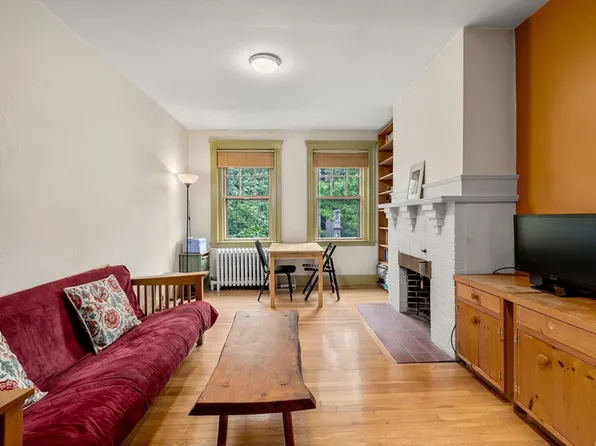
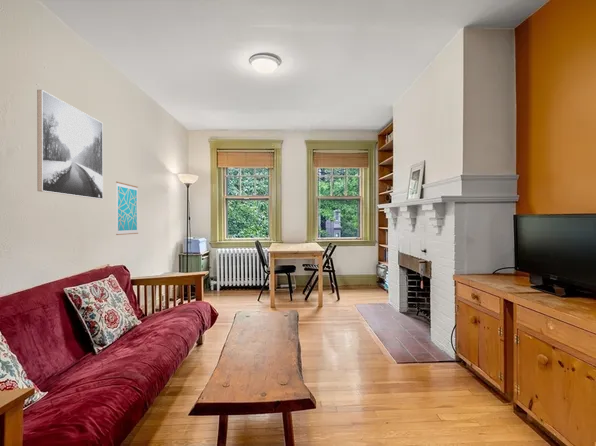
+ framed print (74, 152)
+ wall art (127, 209)
